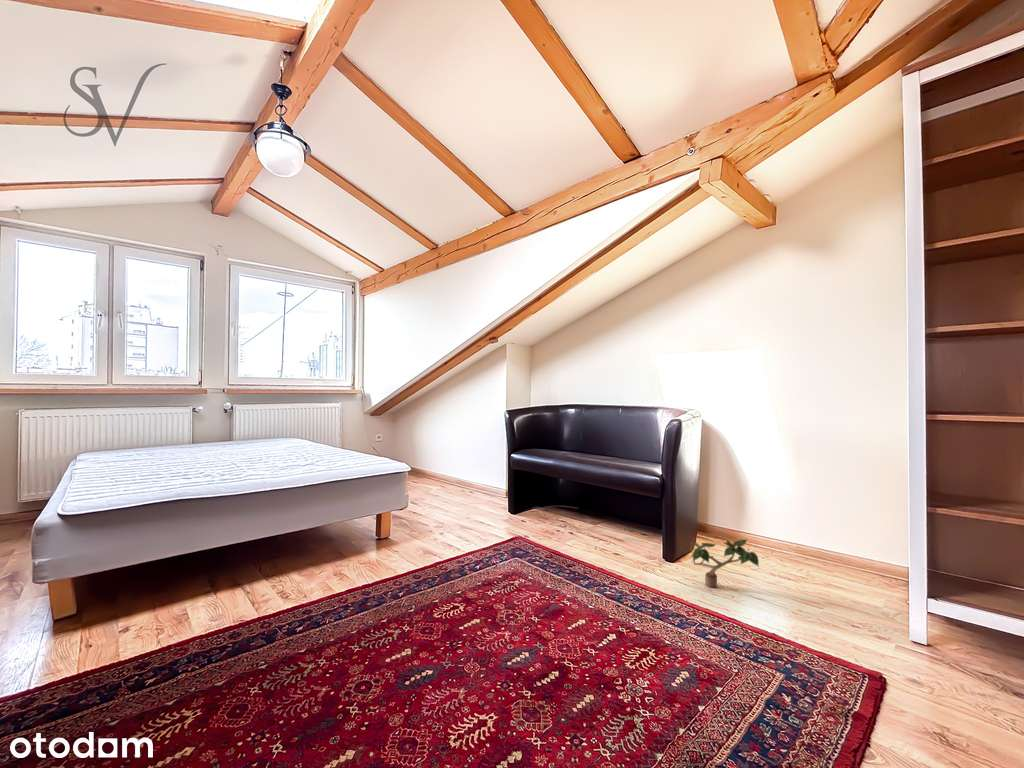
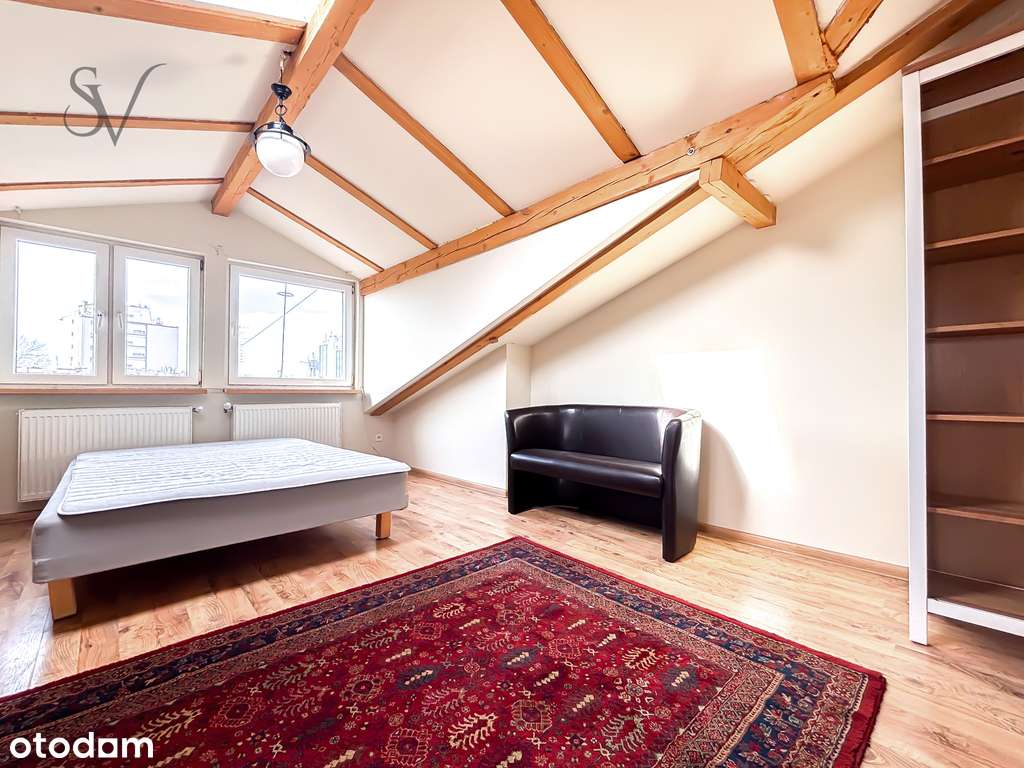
- potted plant (725, 564)
